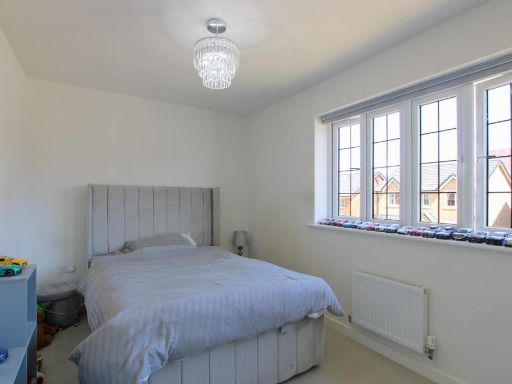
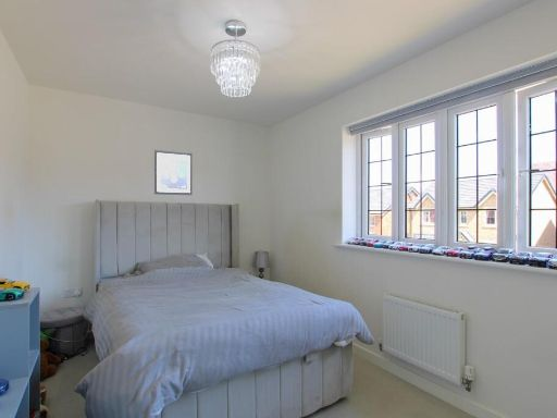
+ wall art (173, 173)
